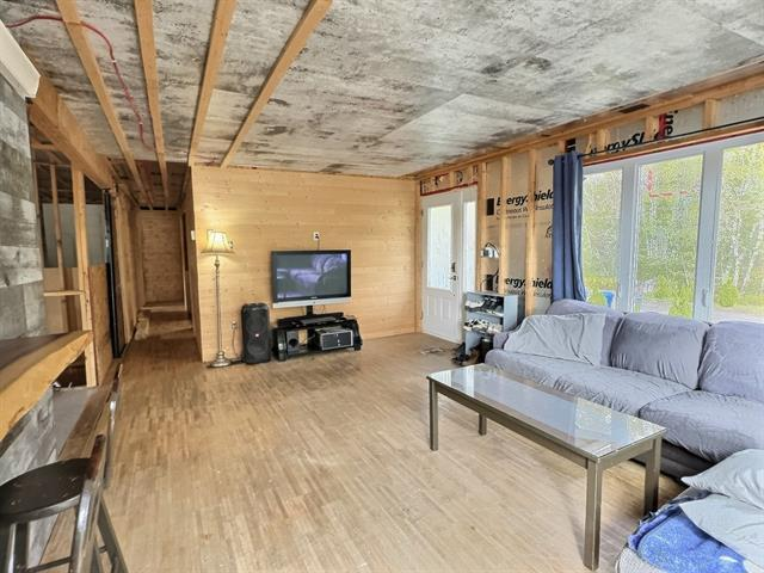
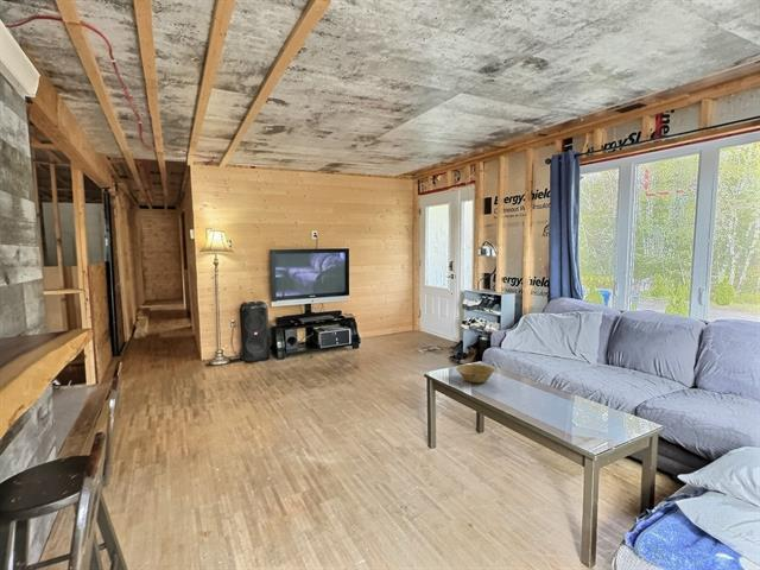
+ bowl (475, 374)
